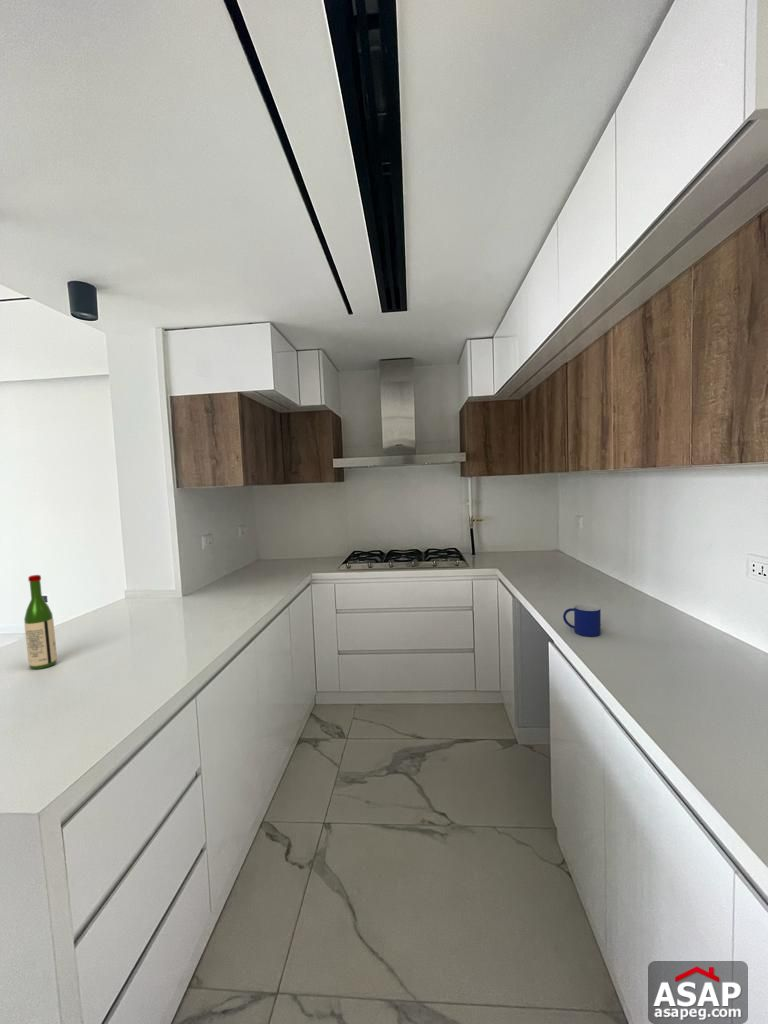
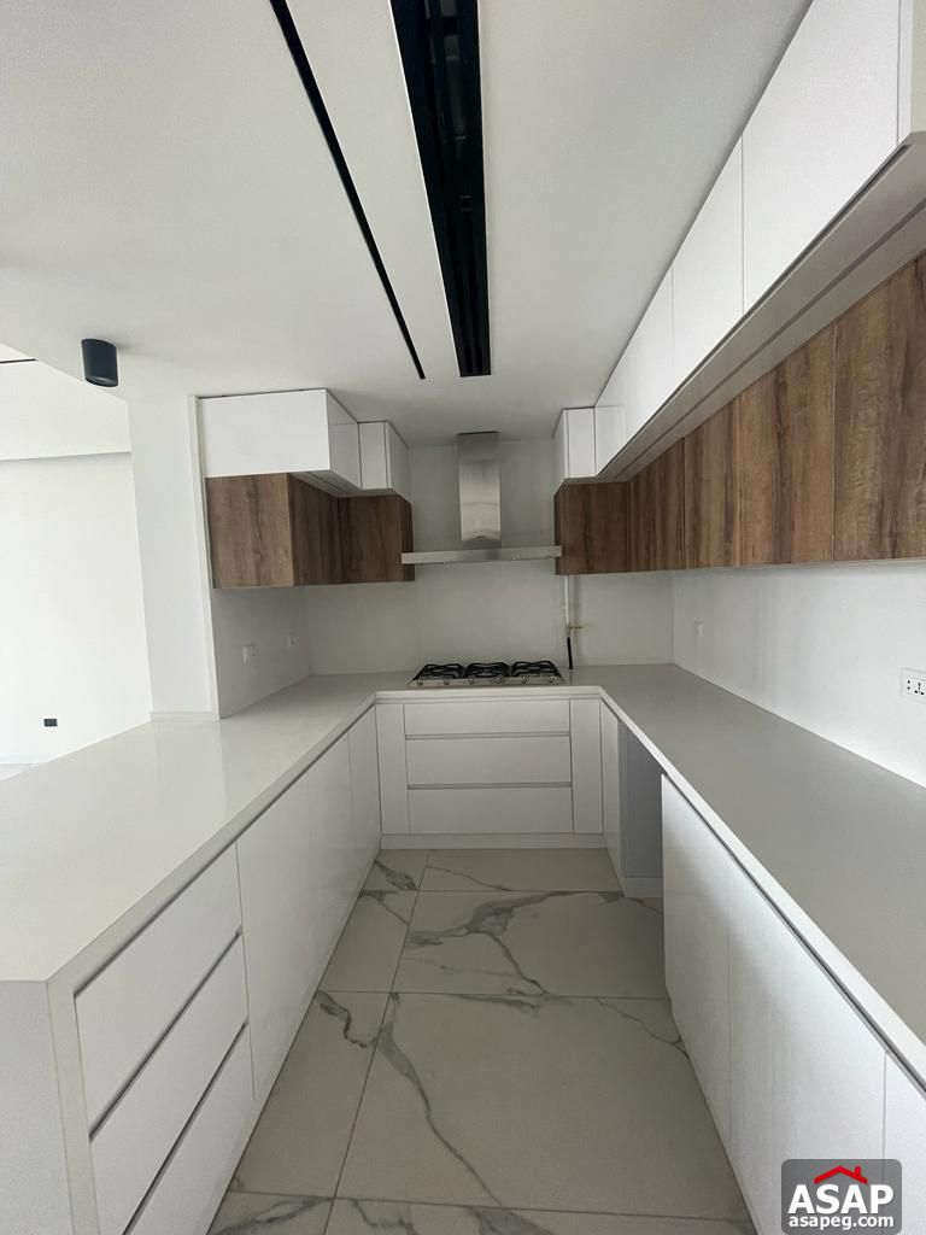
- mug (581, 619)
- wine bottle (38, 620)
